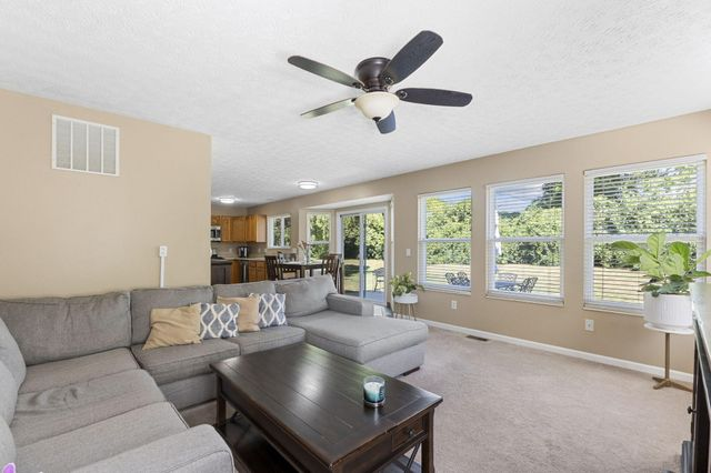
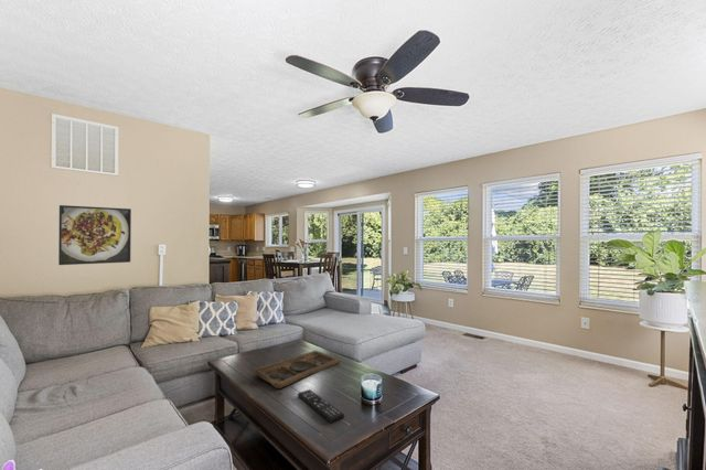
+ decorative tray (299, 366)
+ remote control (319, 404)
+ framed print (96, 235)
